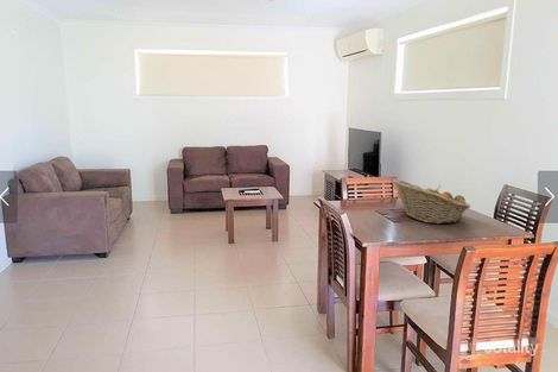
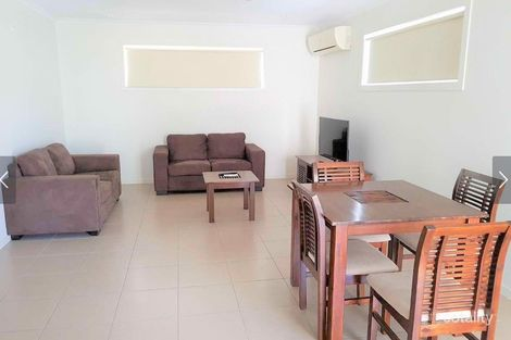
- fruit basket (429, 198)
